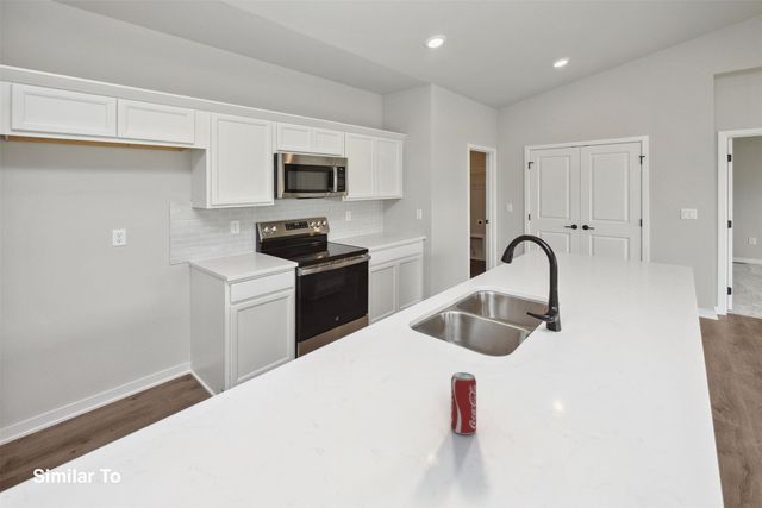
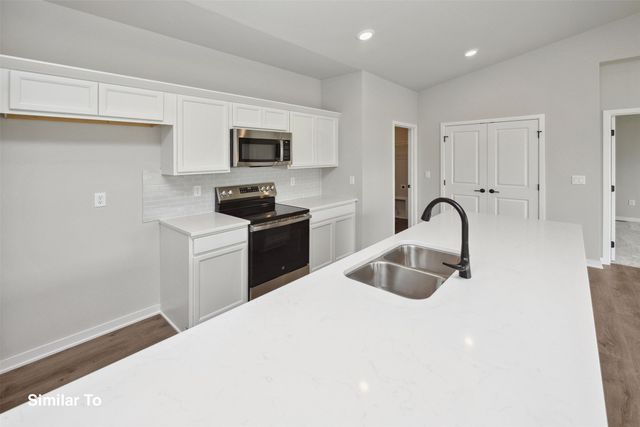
- beverage can (463, 402)
